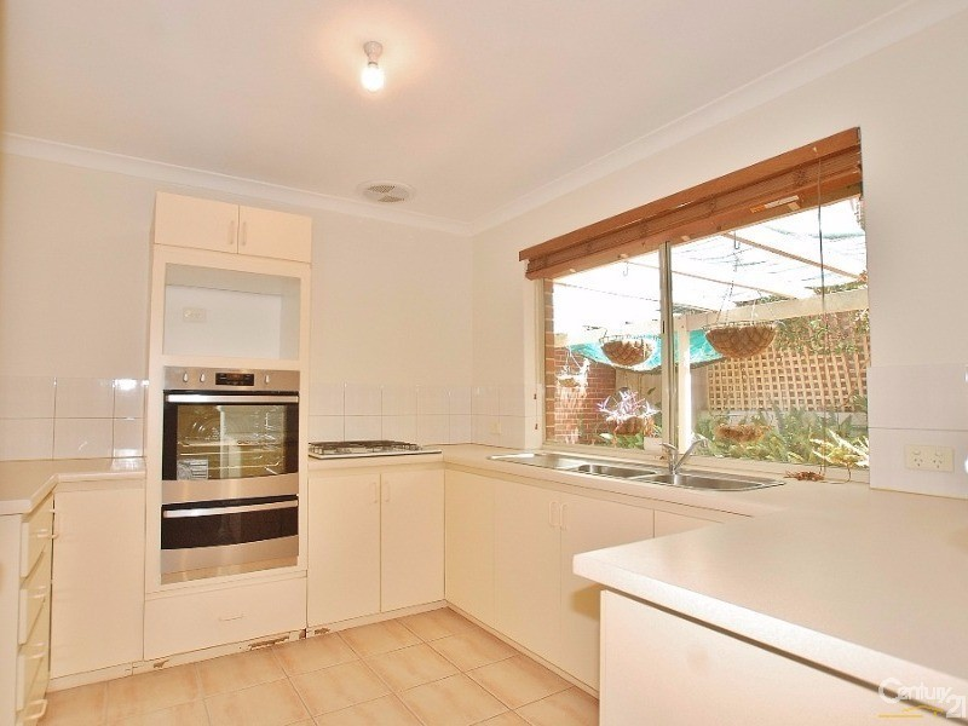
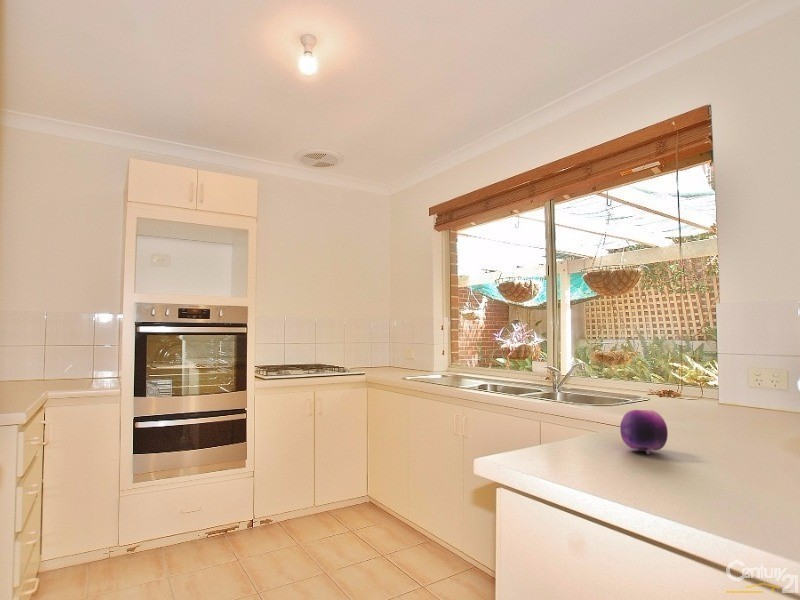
+ fruit (643, 430)
